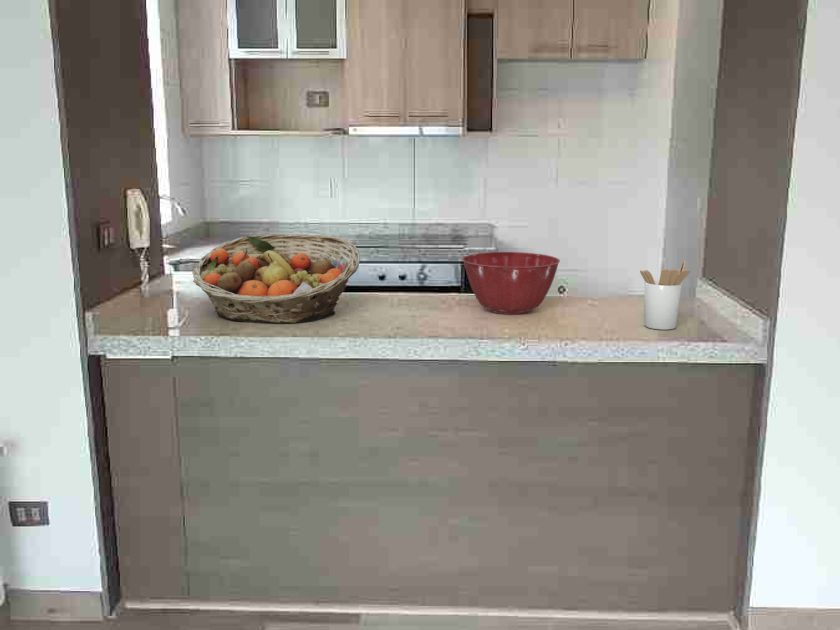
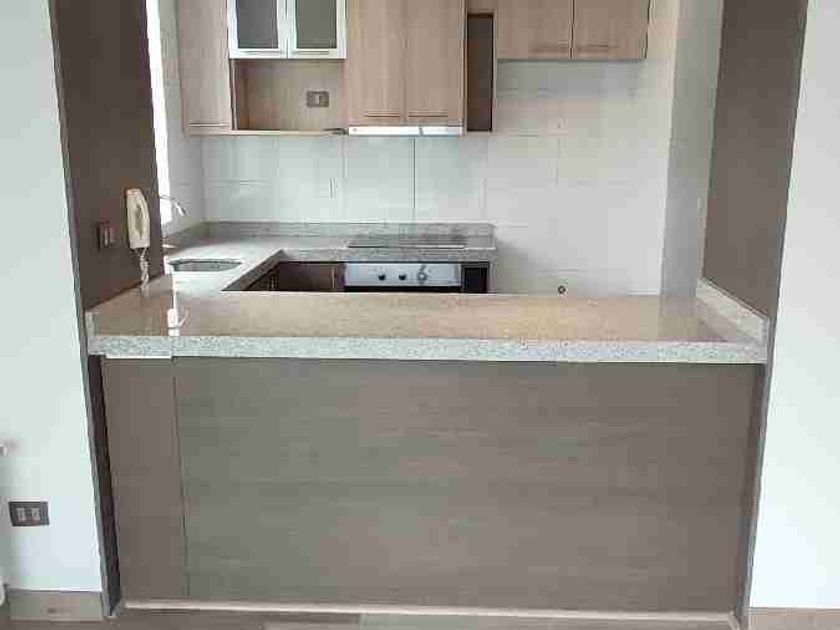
- mixing bowl (510, 284)
- fruit basket (277, 276)
- utensil holder (666, 295)
